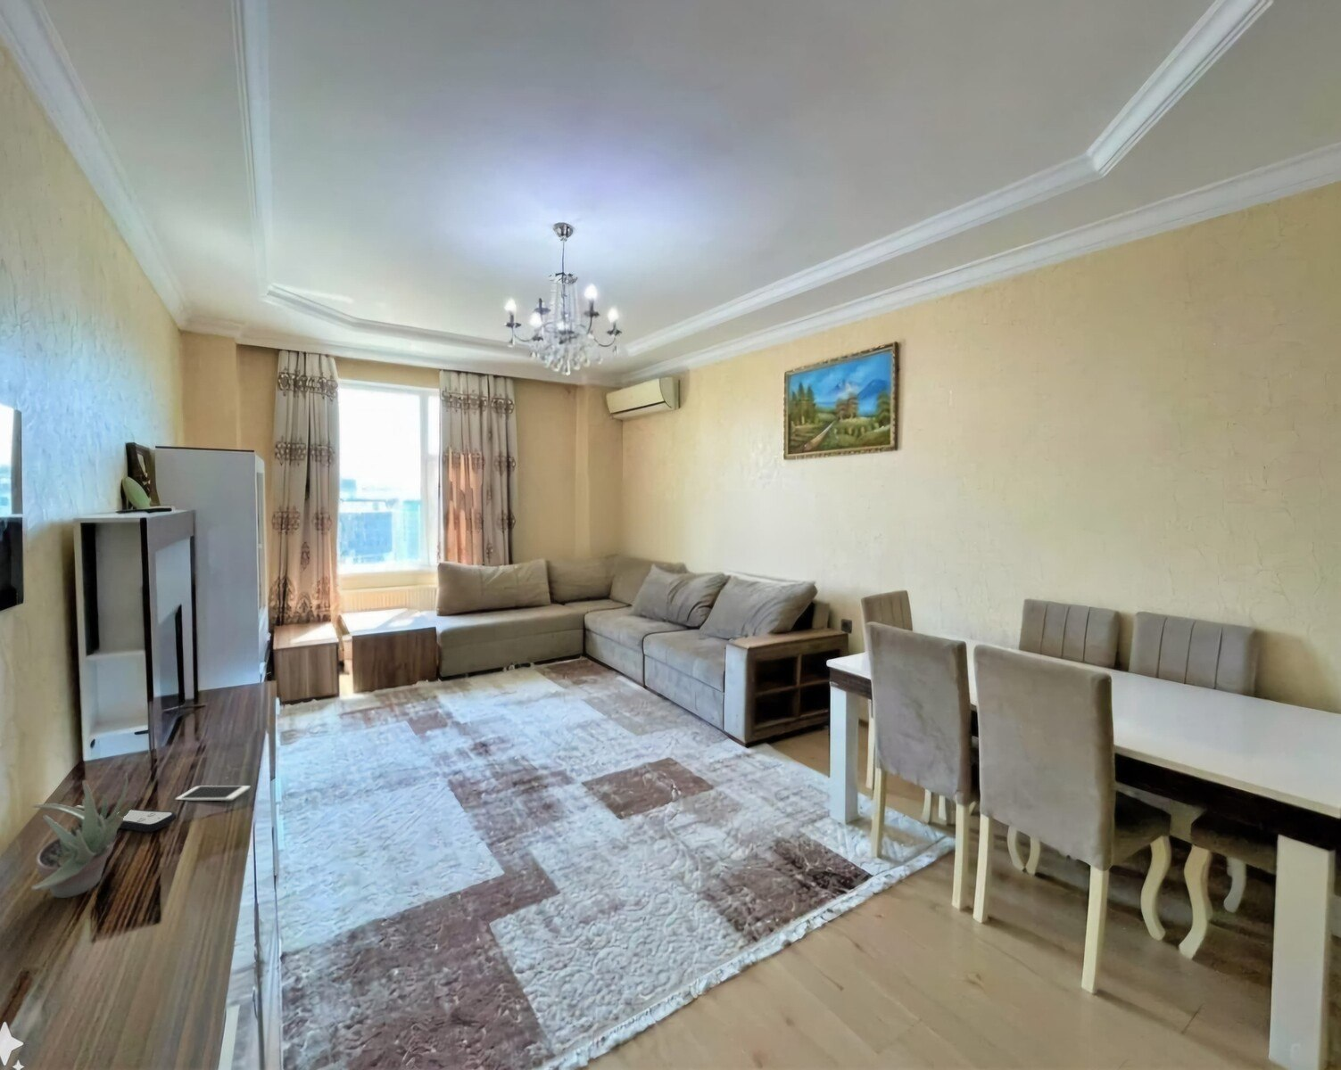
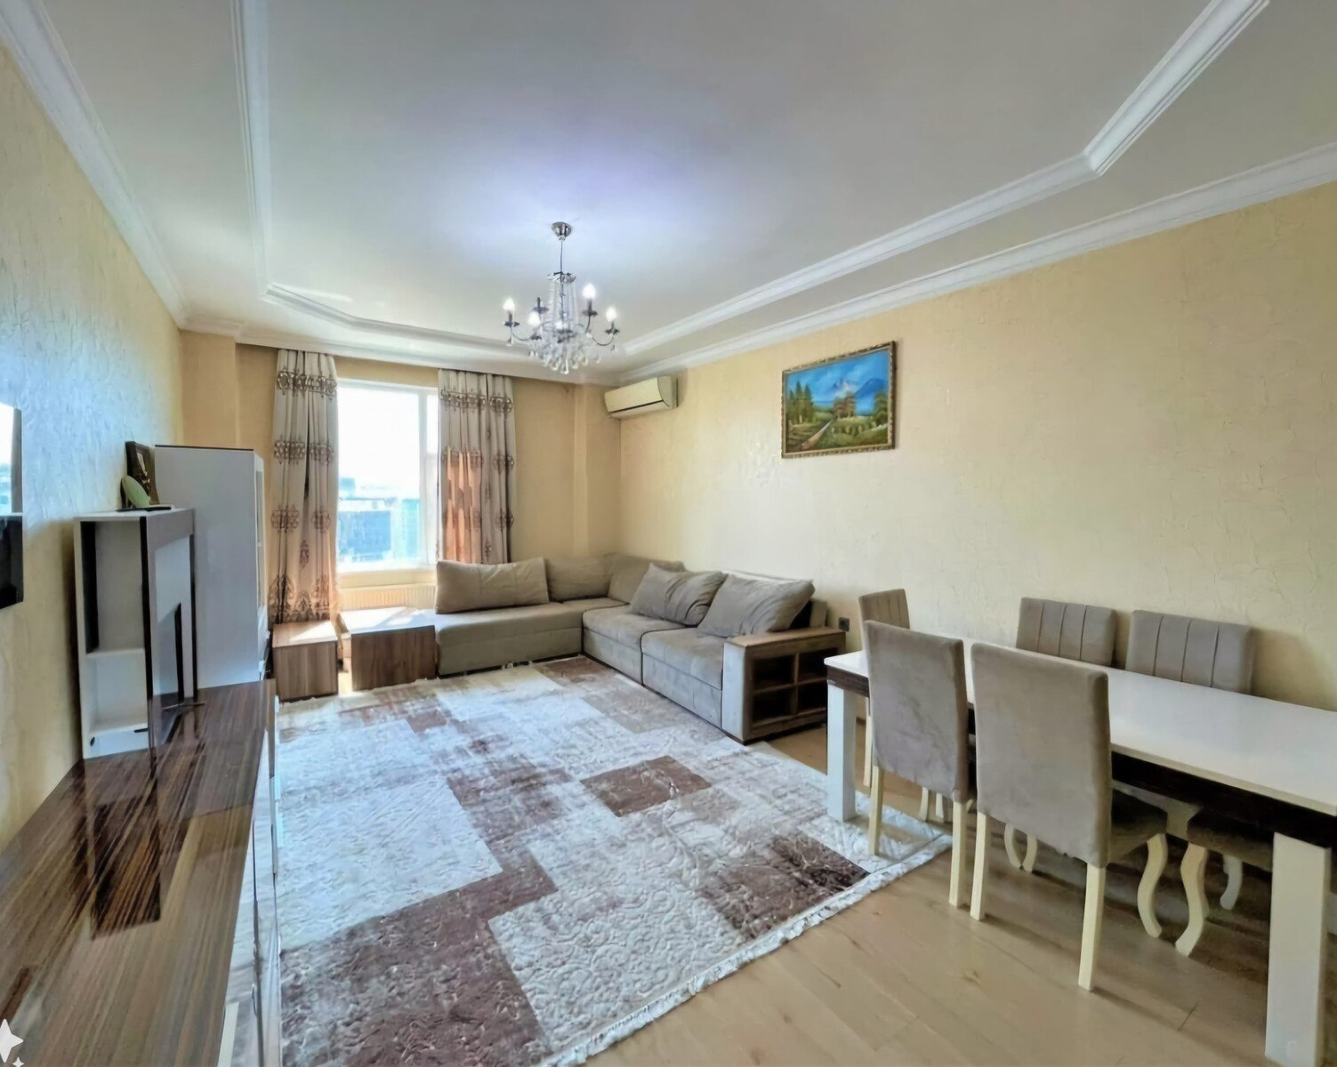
- remote control (139, 820)
- cell phone (213, 793)
- succulent plant (75, 843)
